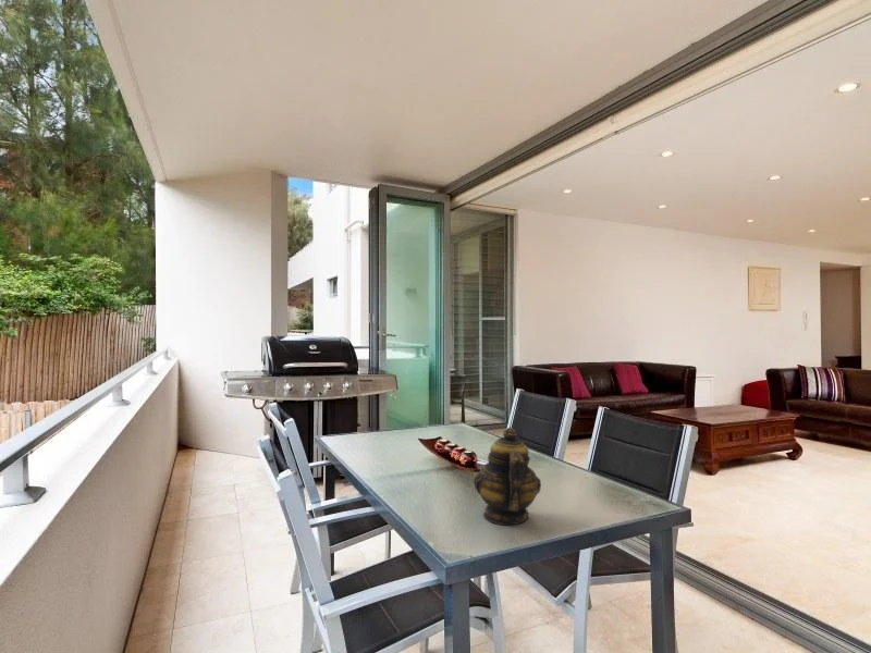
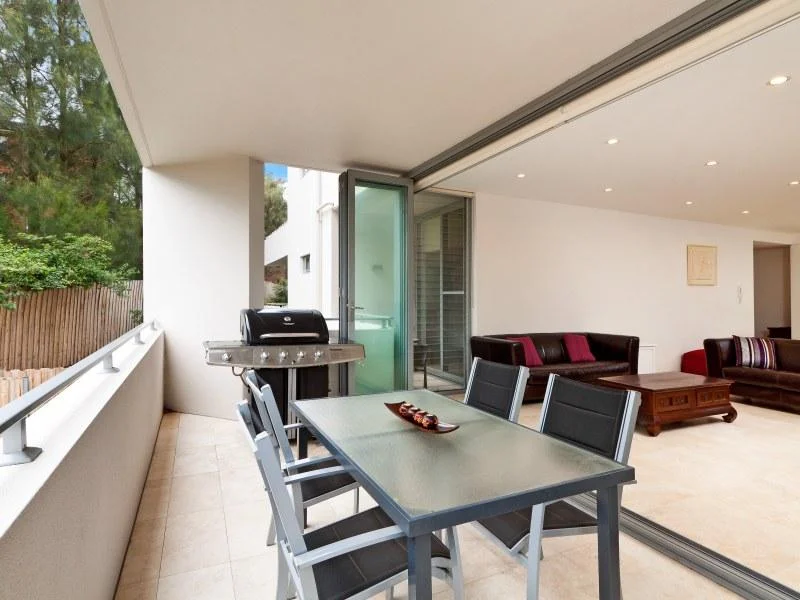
- teapot (507, 471)
